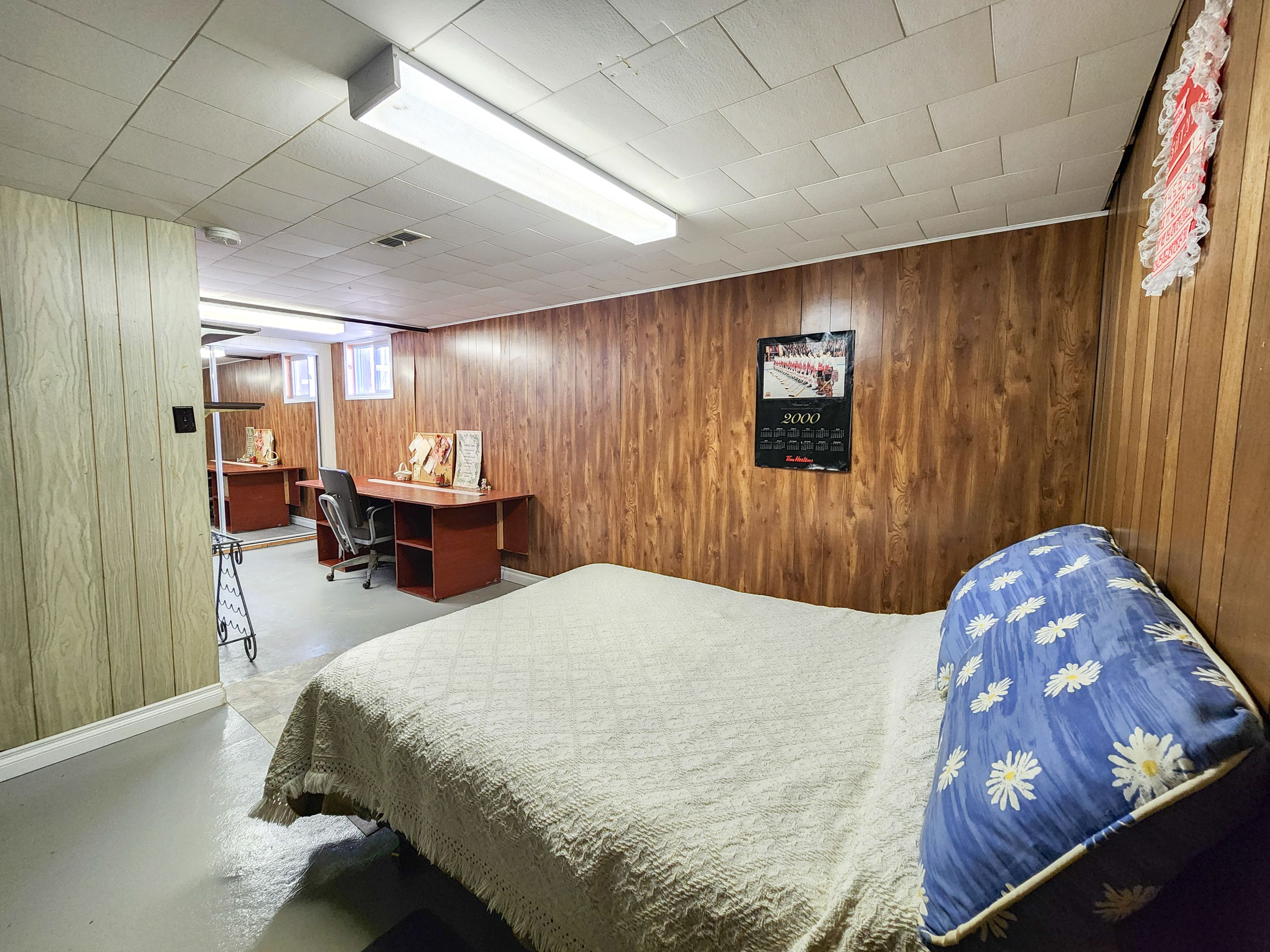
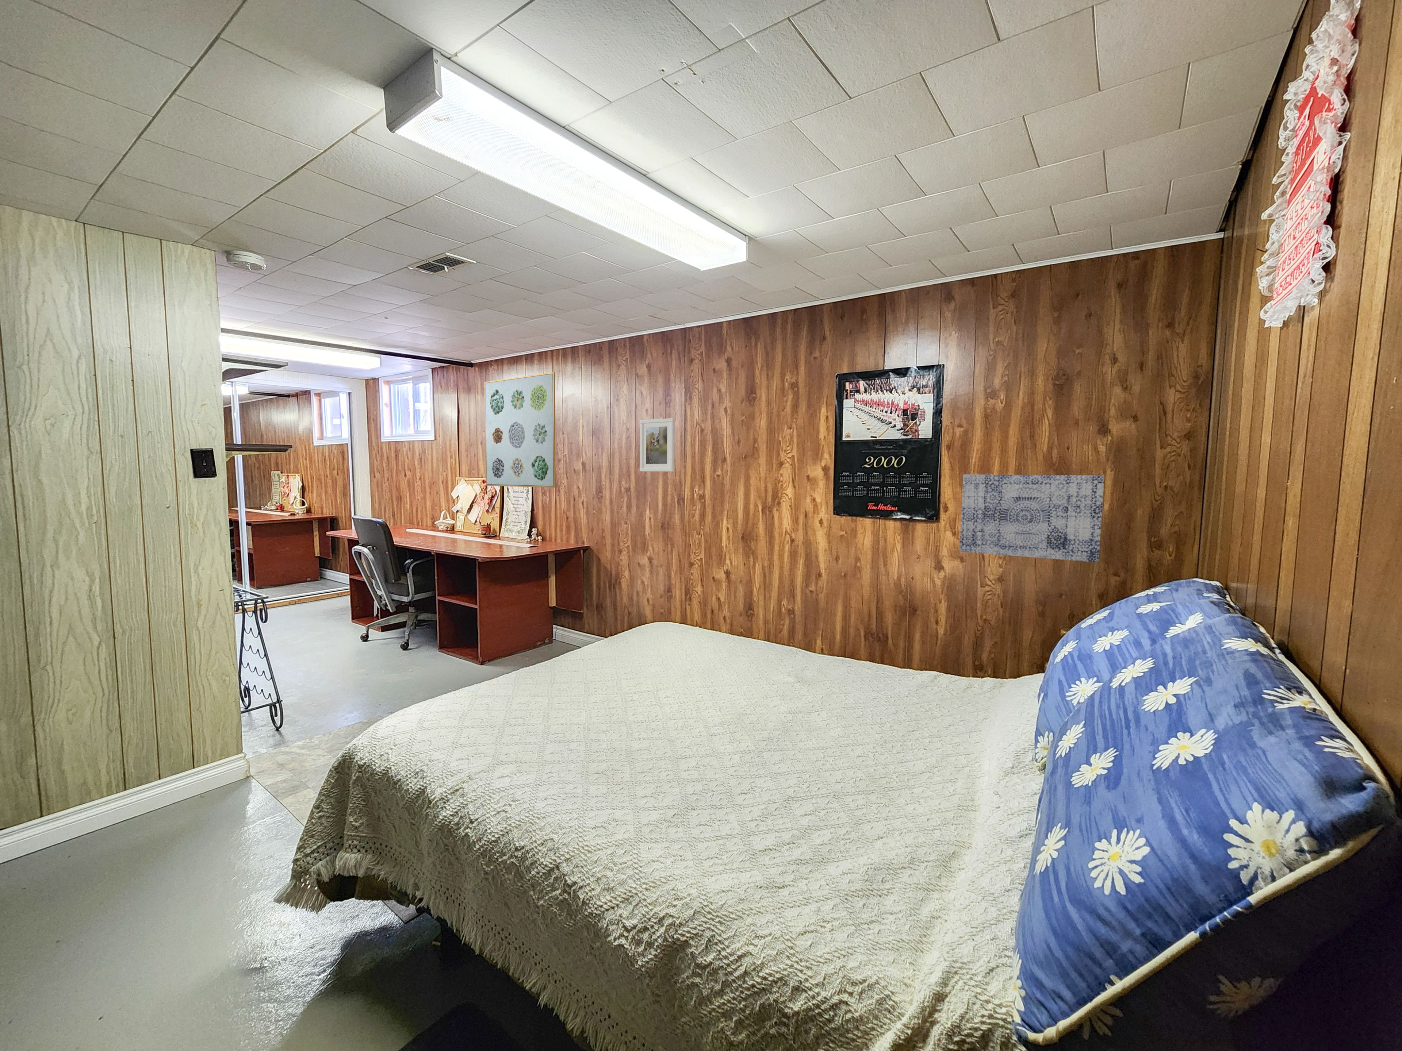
+ wall art (1028, 516)
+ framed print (657, 445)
+ wall art (518, 432)
